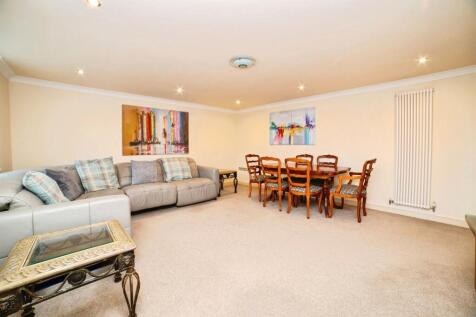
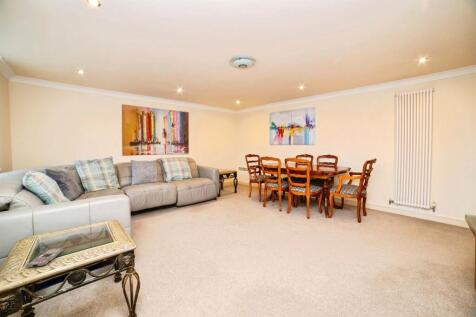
+ remote control (47, 256)
